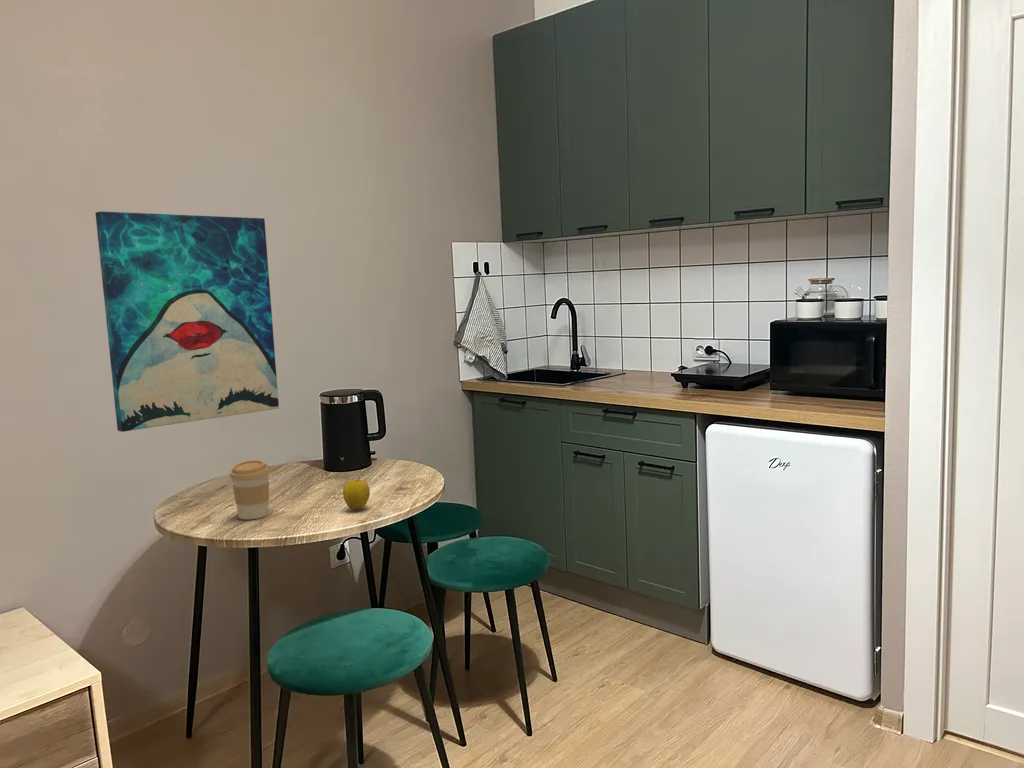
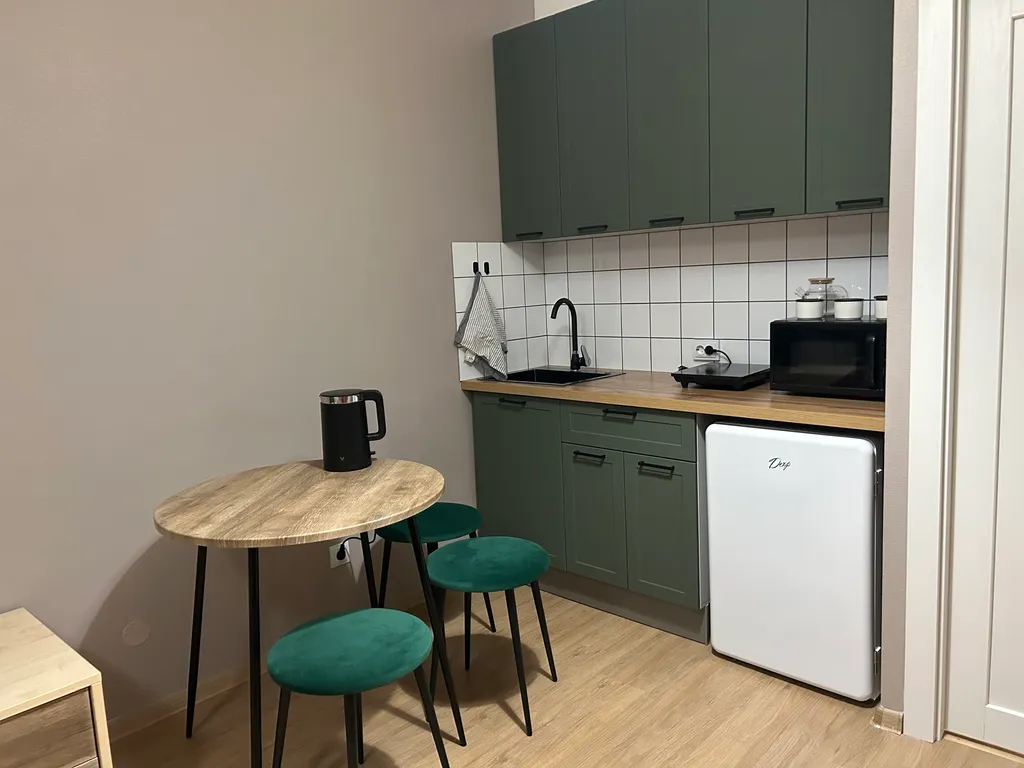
- apple (356, 492)
- coffee cup (251, 489)
- wall art (195, 318)
